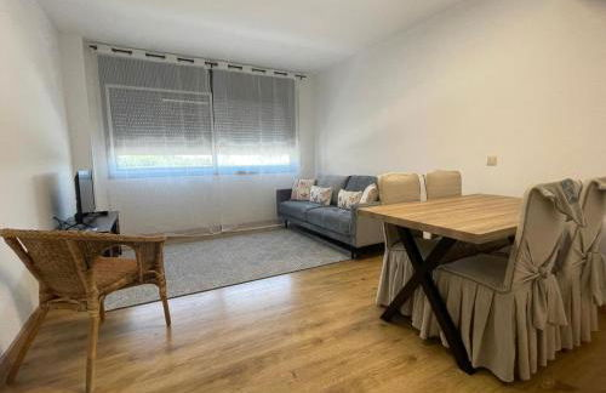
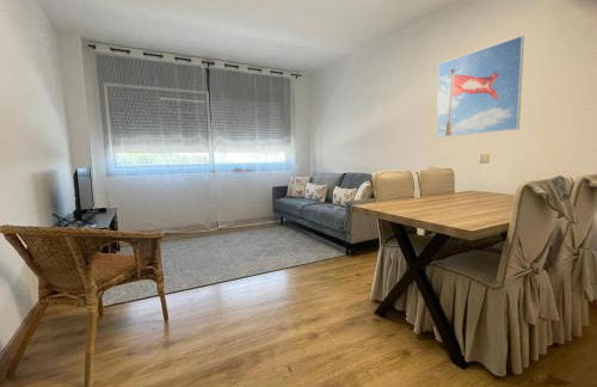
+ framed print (474, 93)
